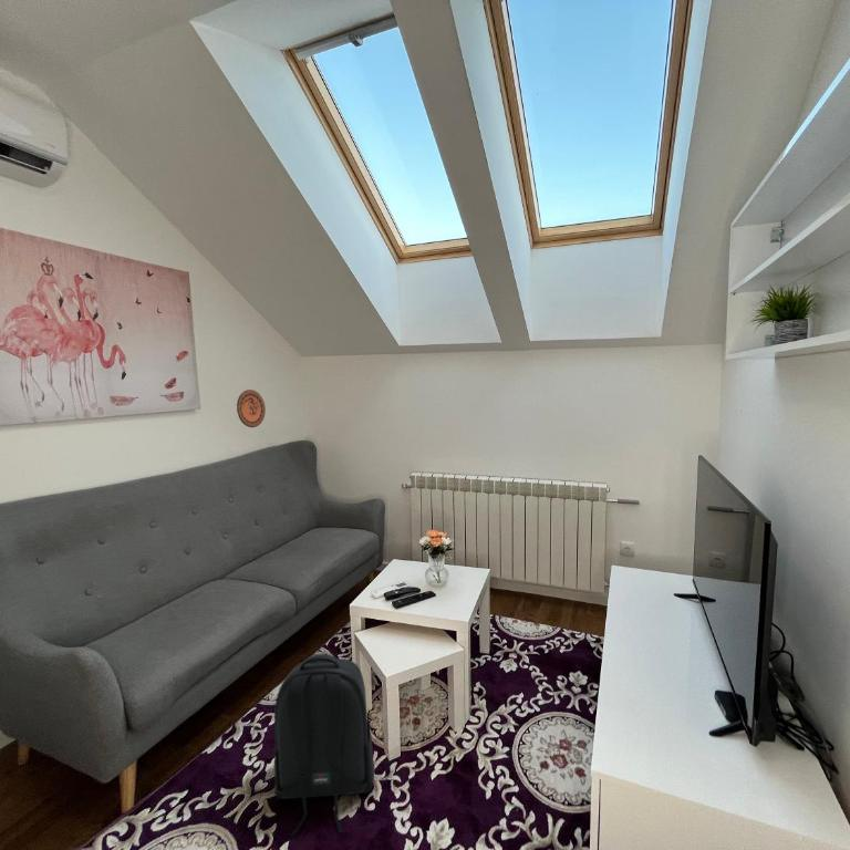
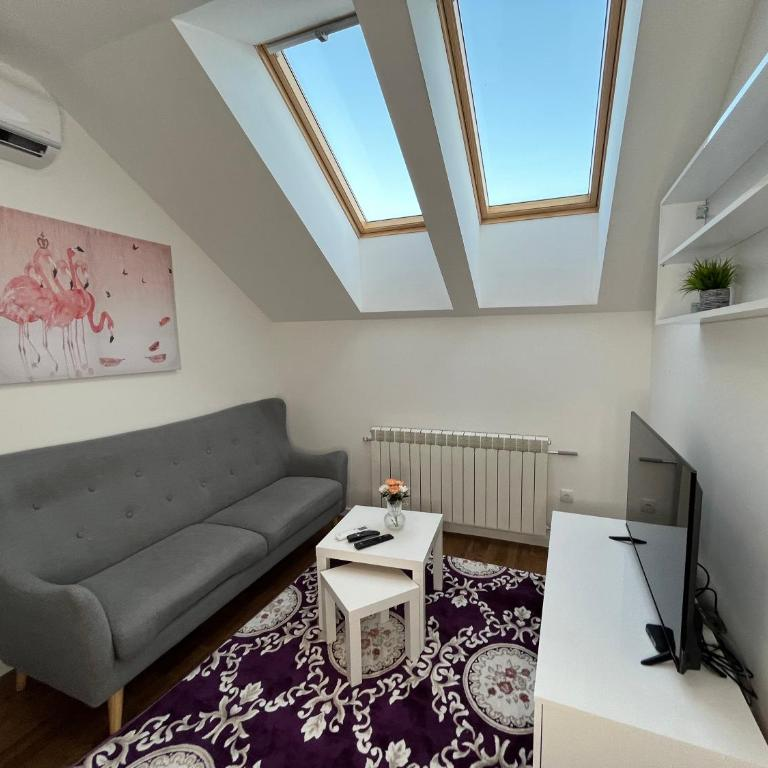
- backpack (321, 725)
- decorative plate (250, 408)
